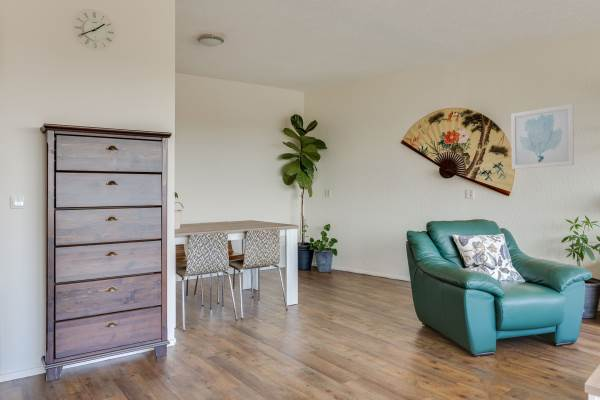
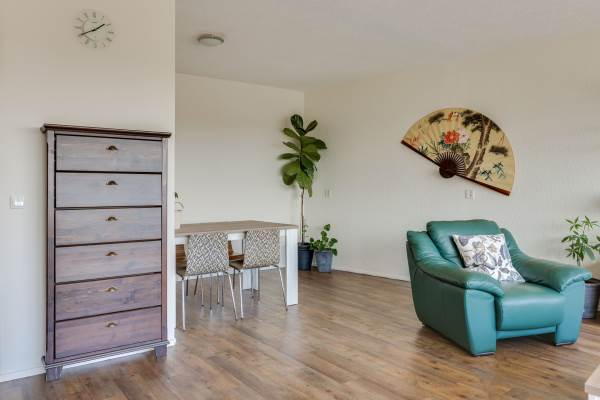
- wall art (541, 138)
